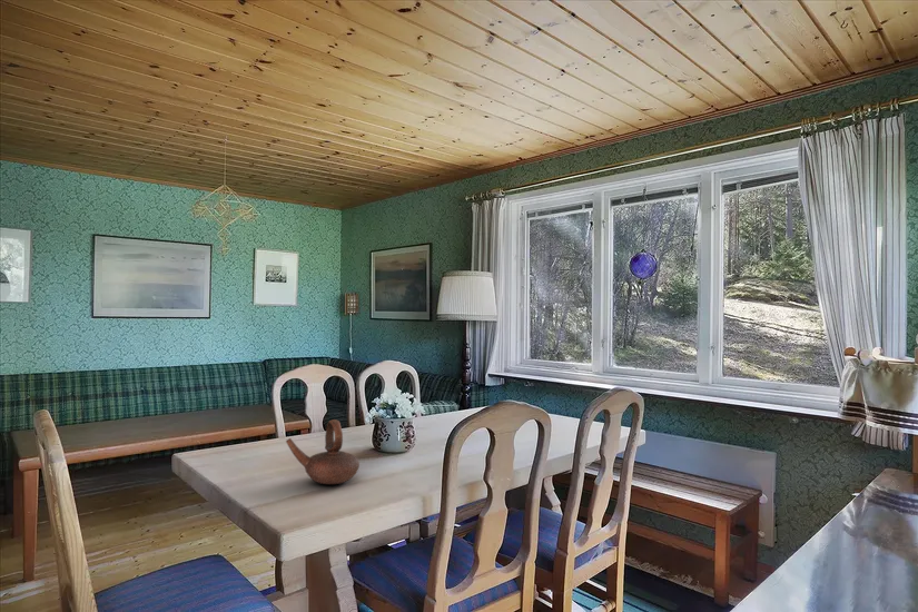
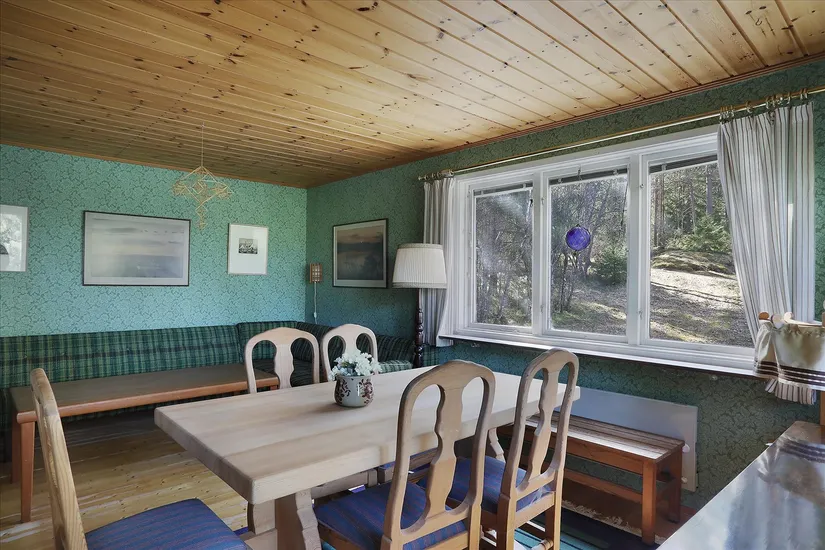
- teapot (323, 452)
